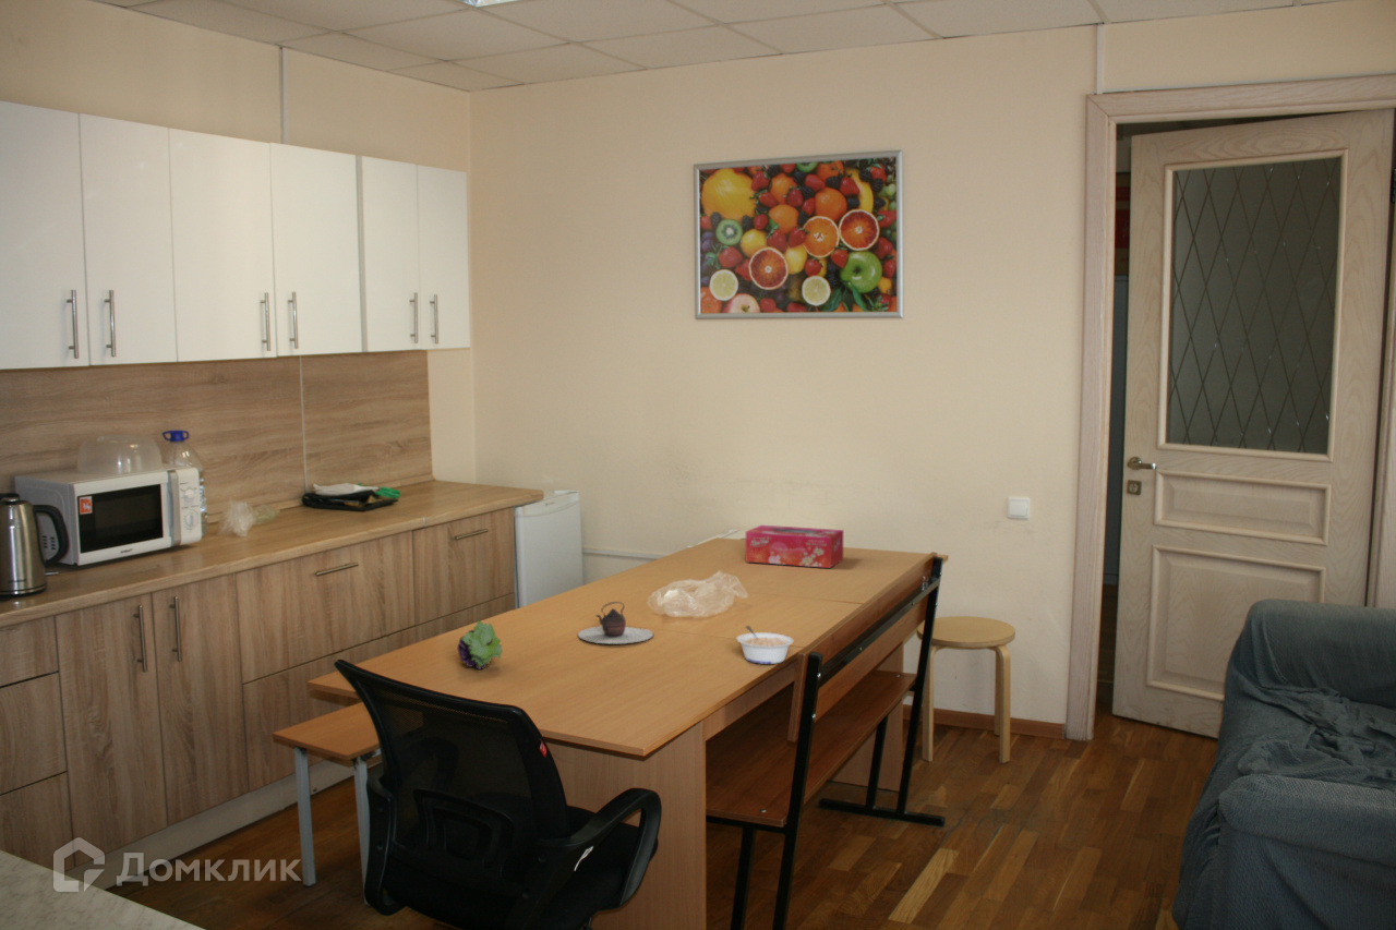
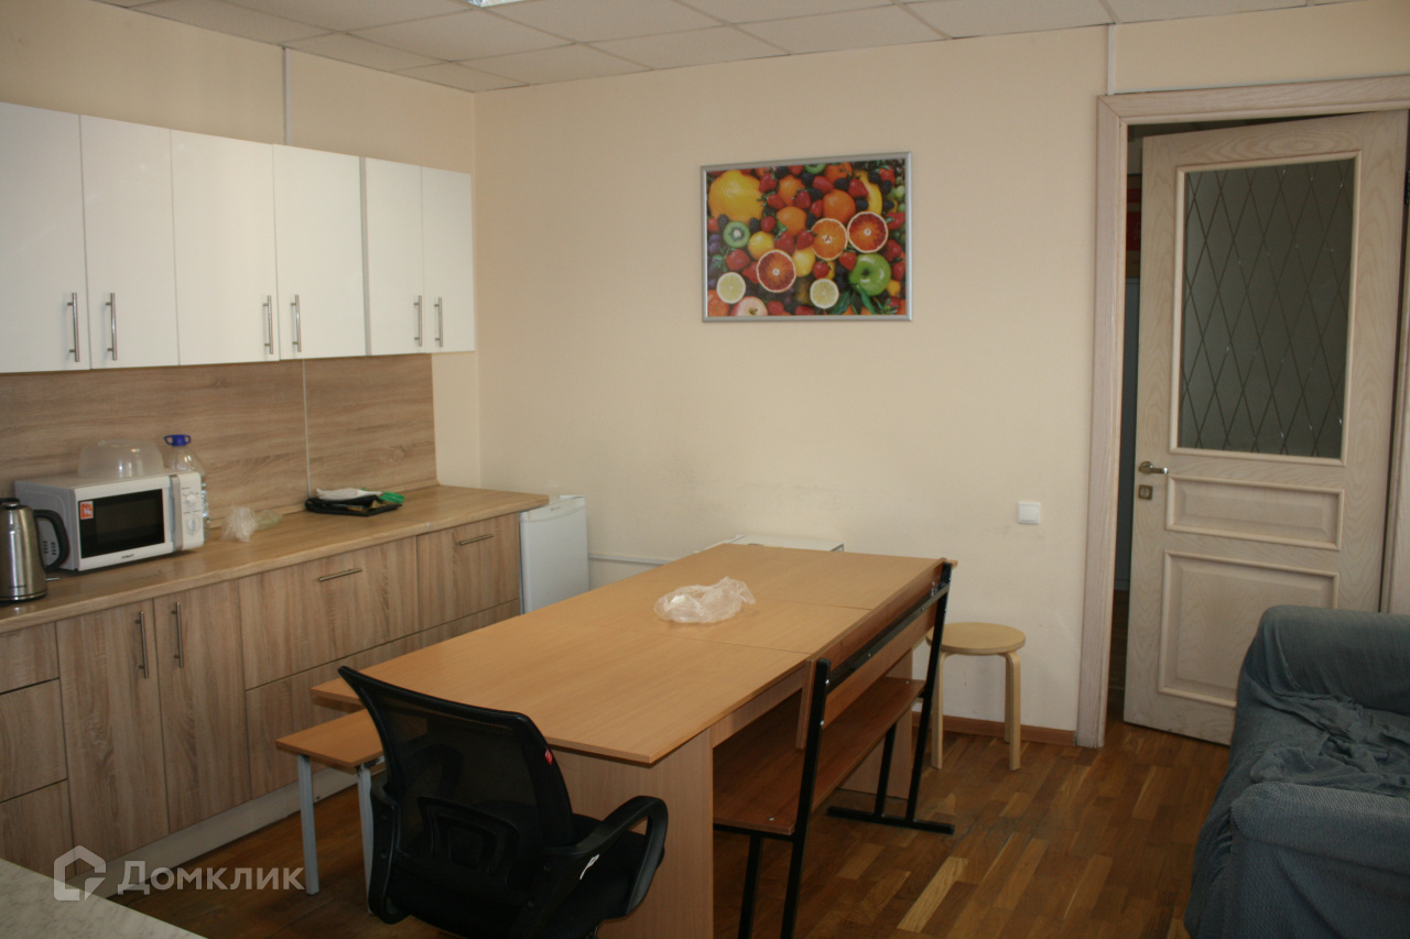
- teapot (615, 617)
- tissue box (794, 545)
- fruit (477, 644)
- legume (762, 647)
